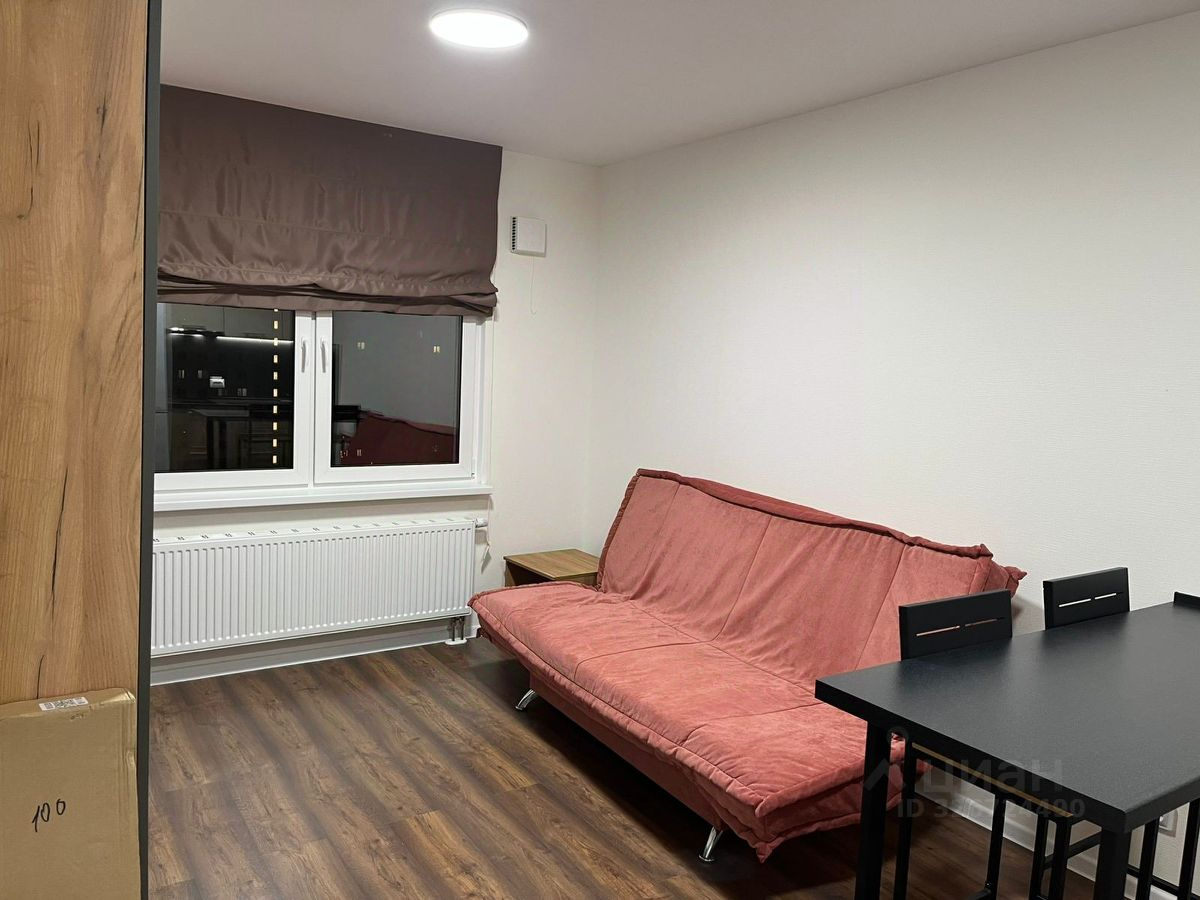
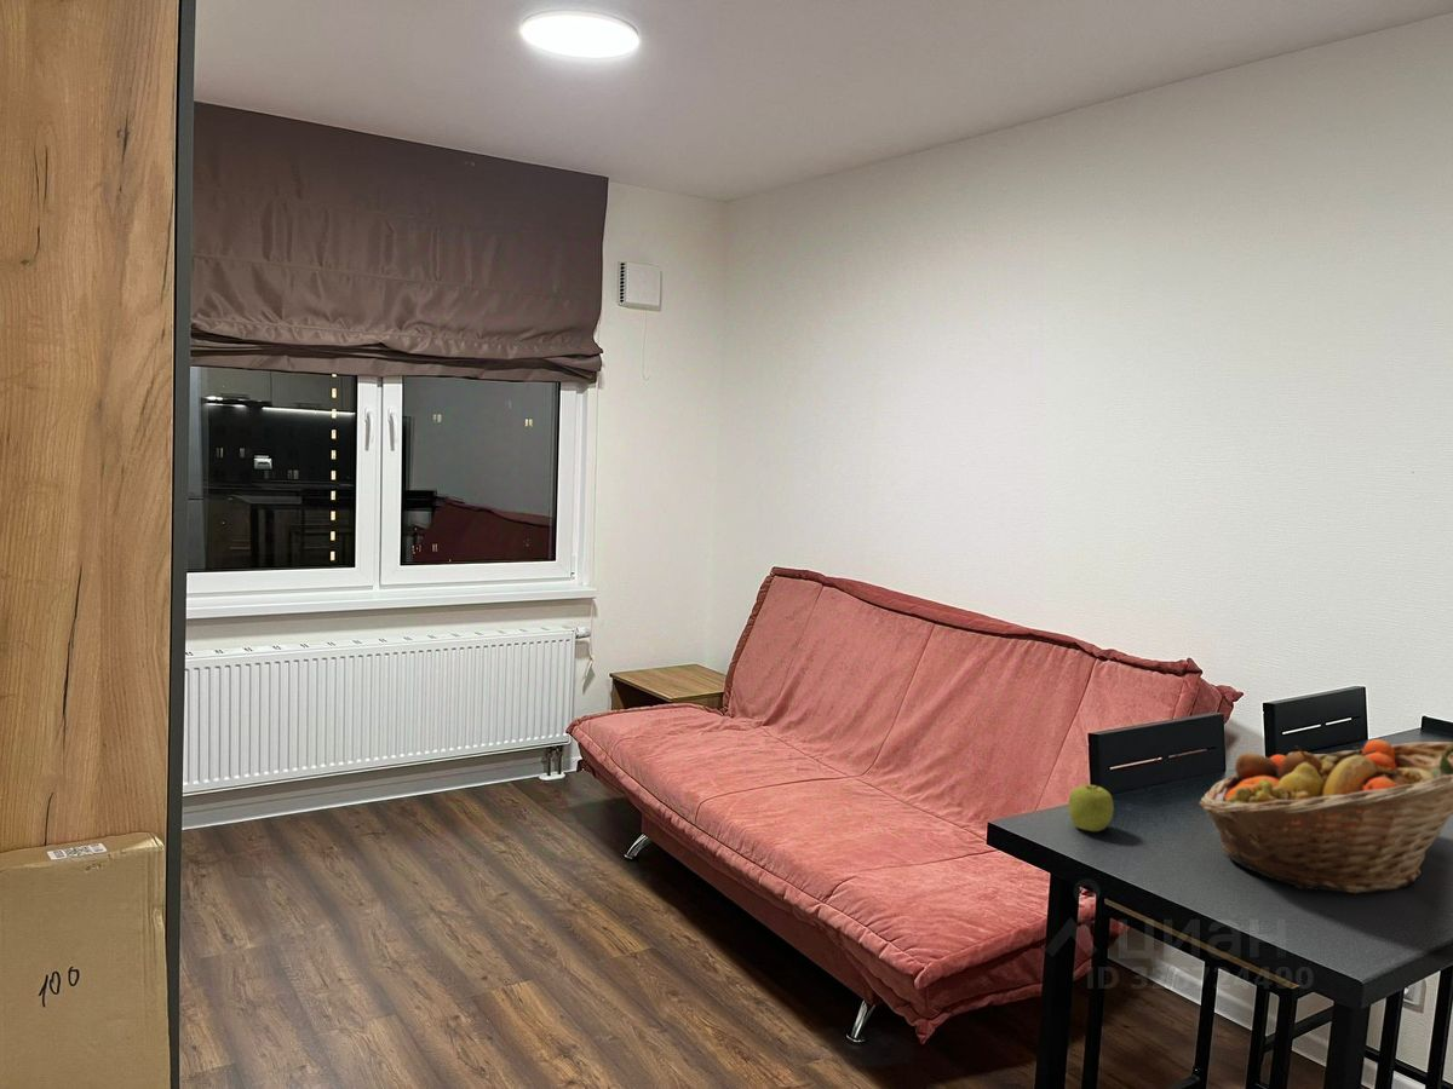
+ fruit basket (1337, 800)
+ fruit (1090, 805)
